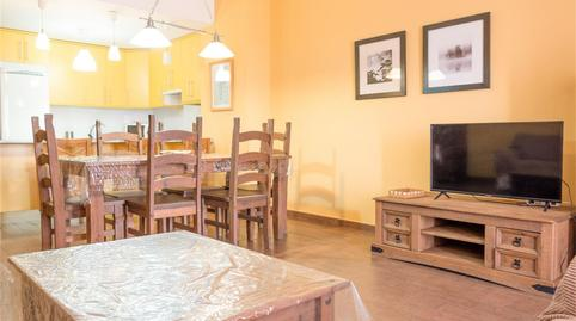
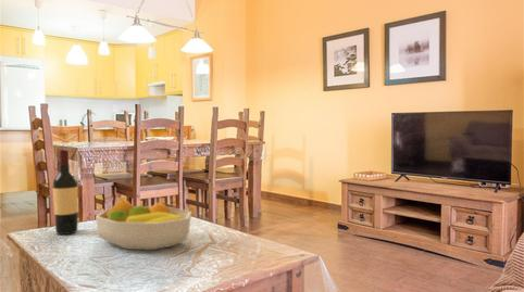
+ wine bottle (65, 190)
+ fruit bowl (145, 221)
